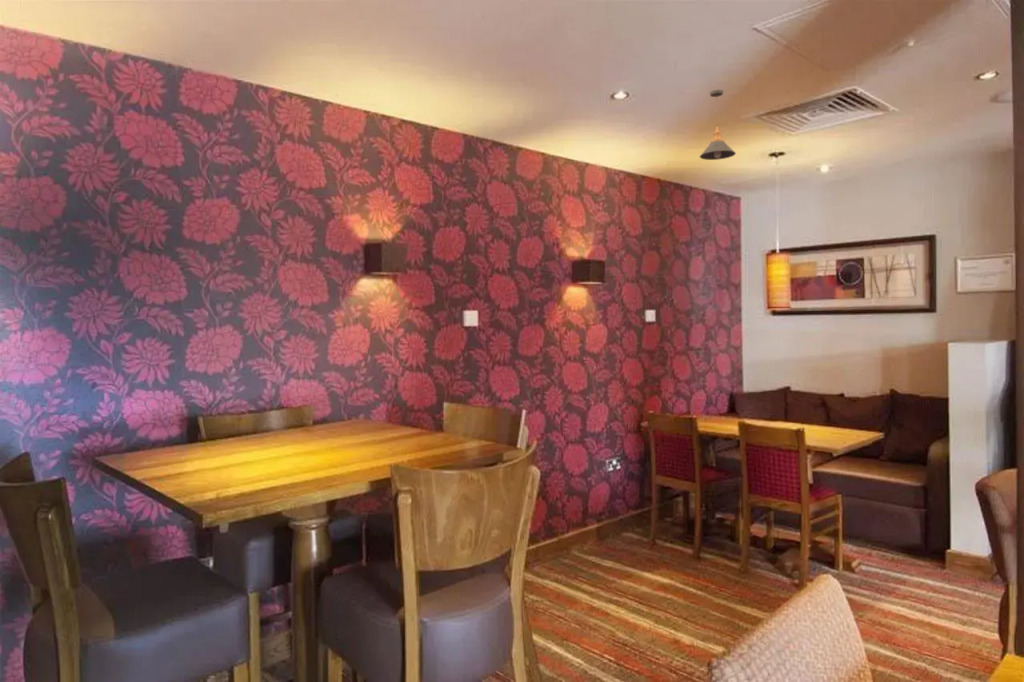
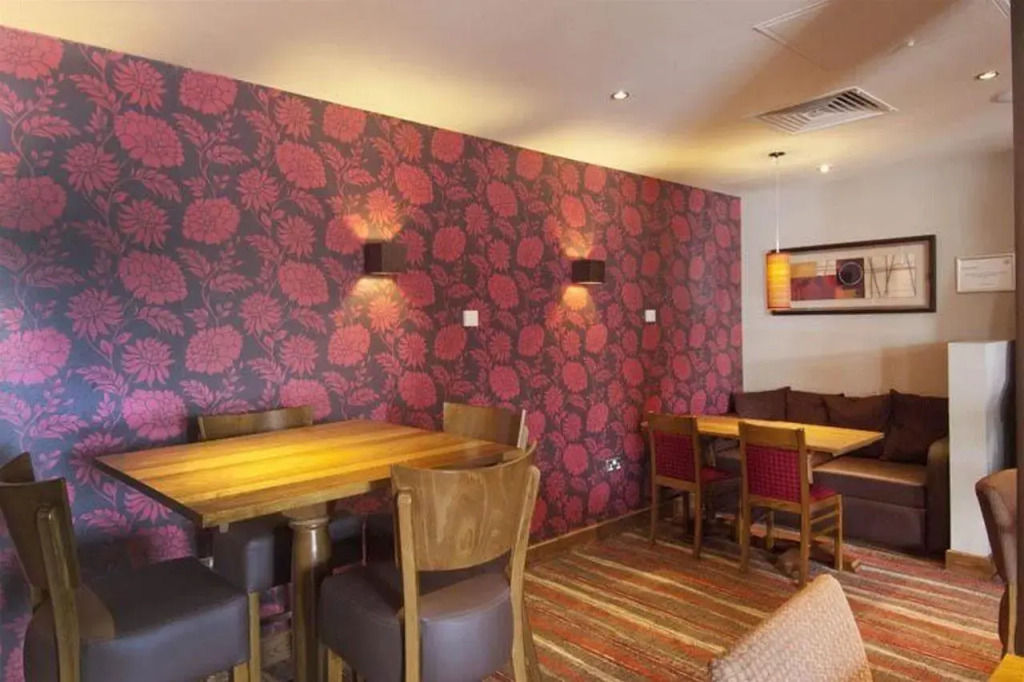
- pendant light (717, 127)
